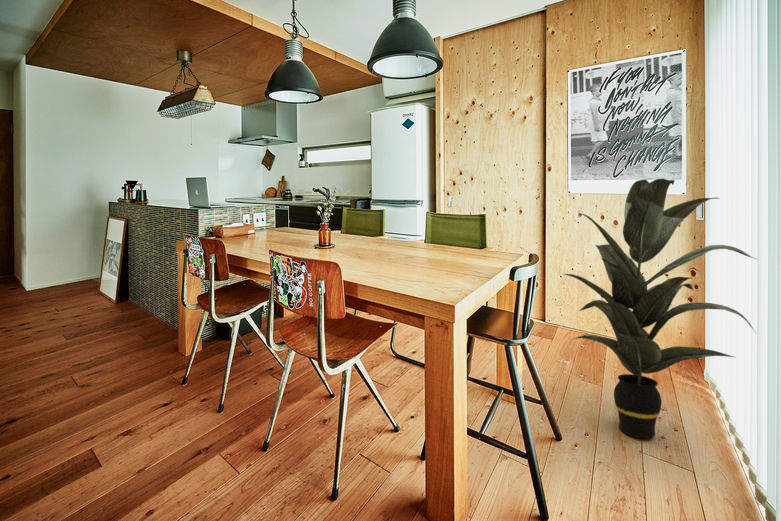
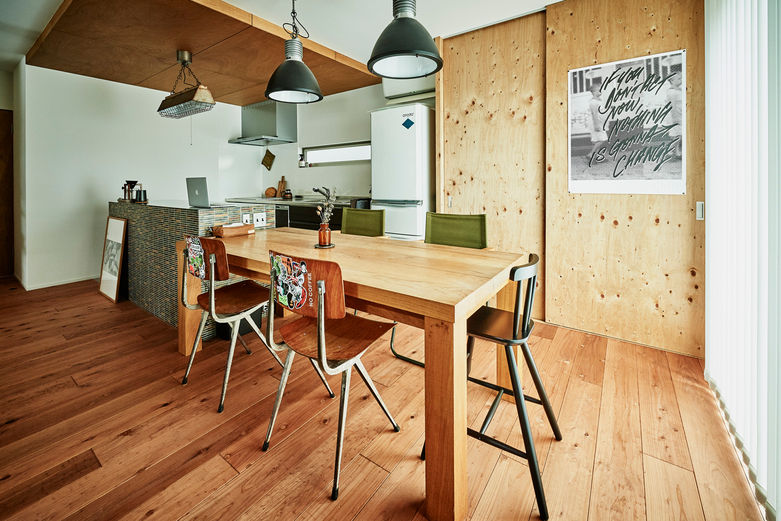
- indoor plant (645, 303)
